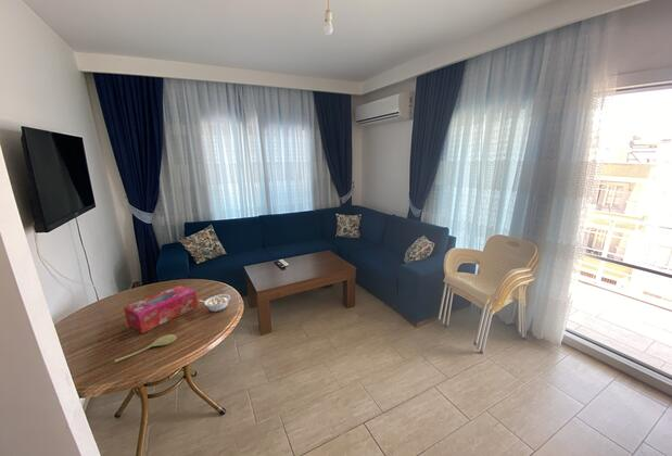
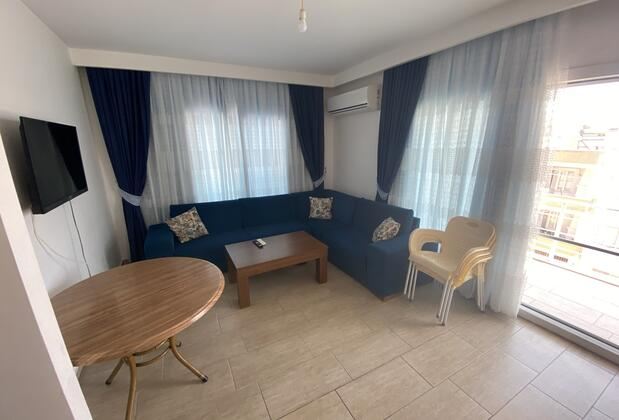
- spoon (148, 346)
- tissue box (163, 306)
- legume (216, 303)
